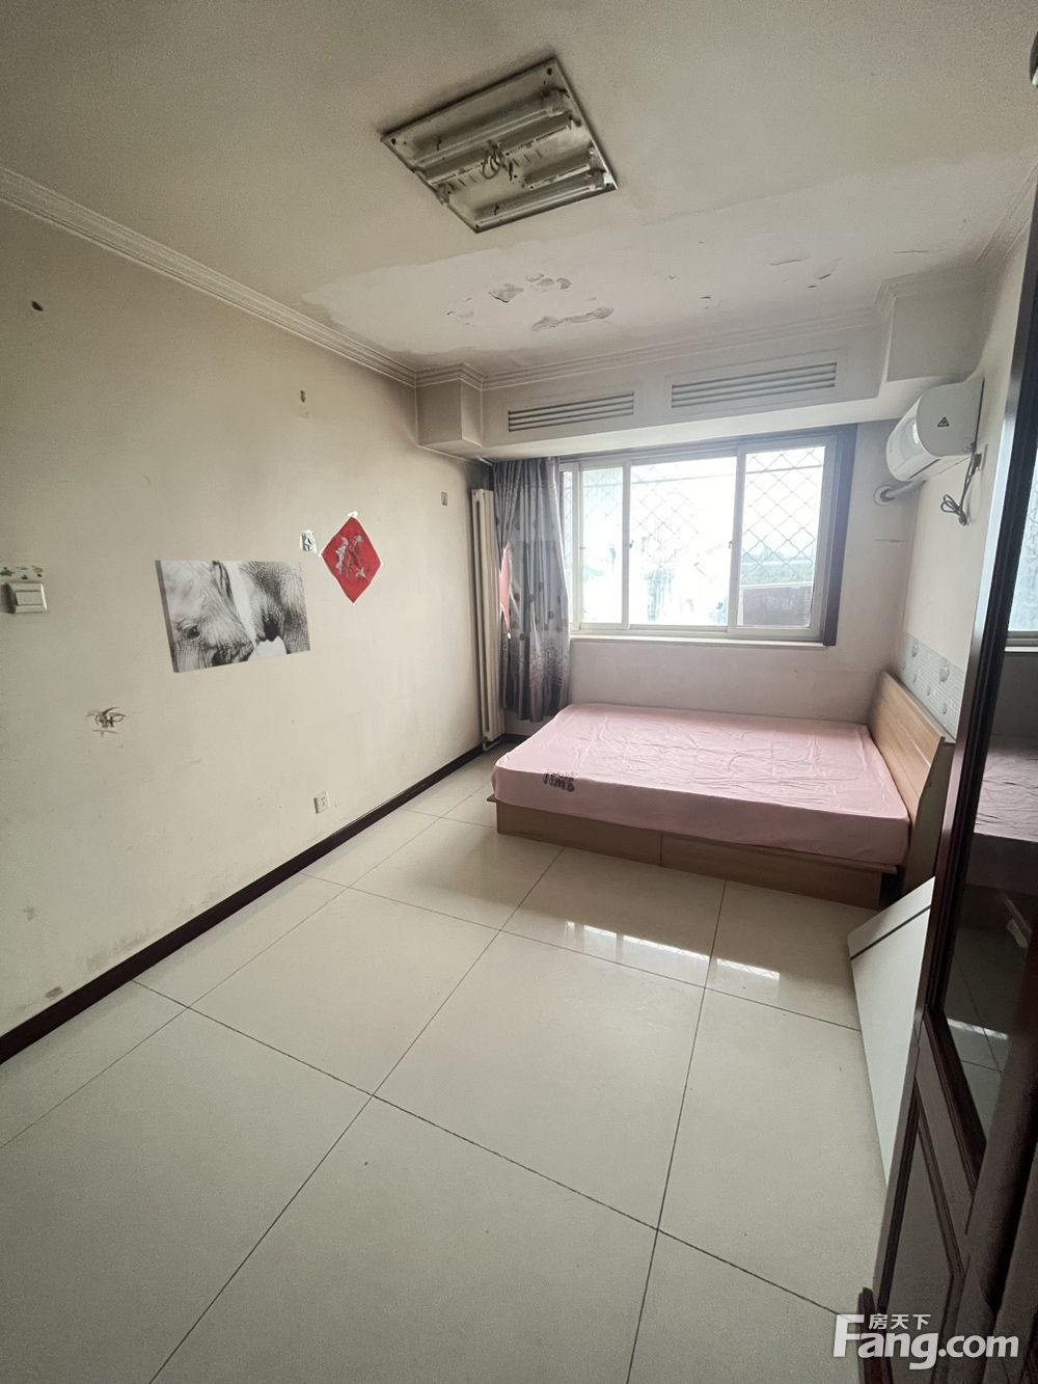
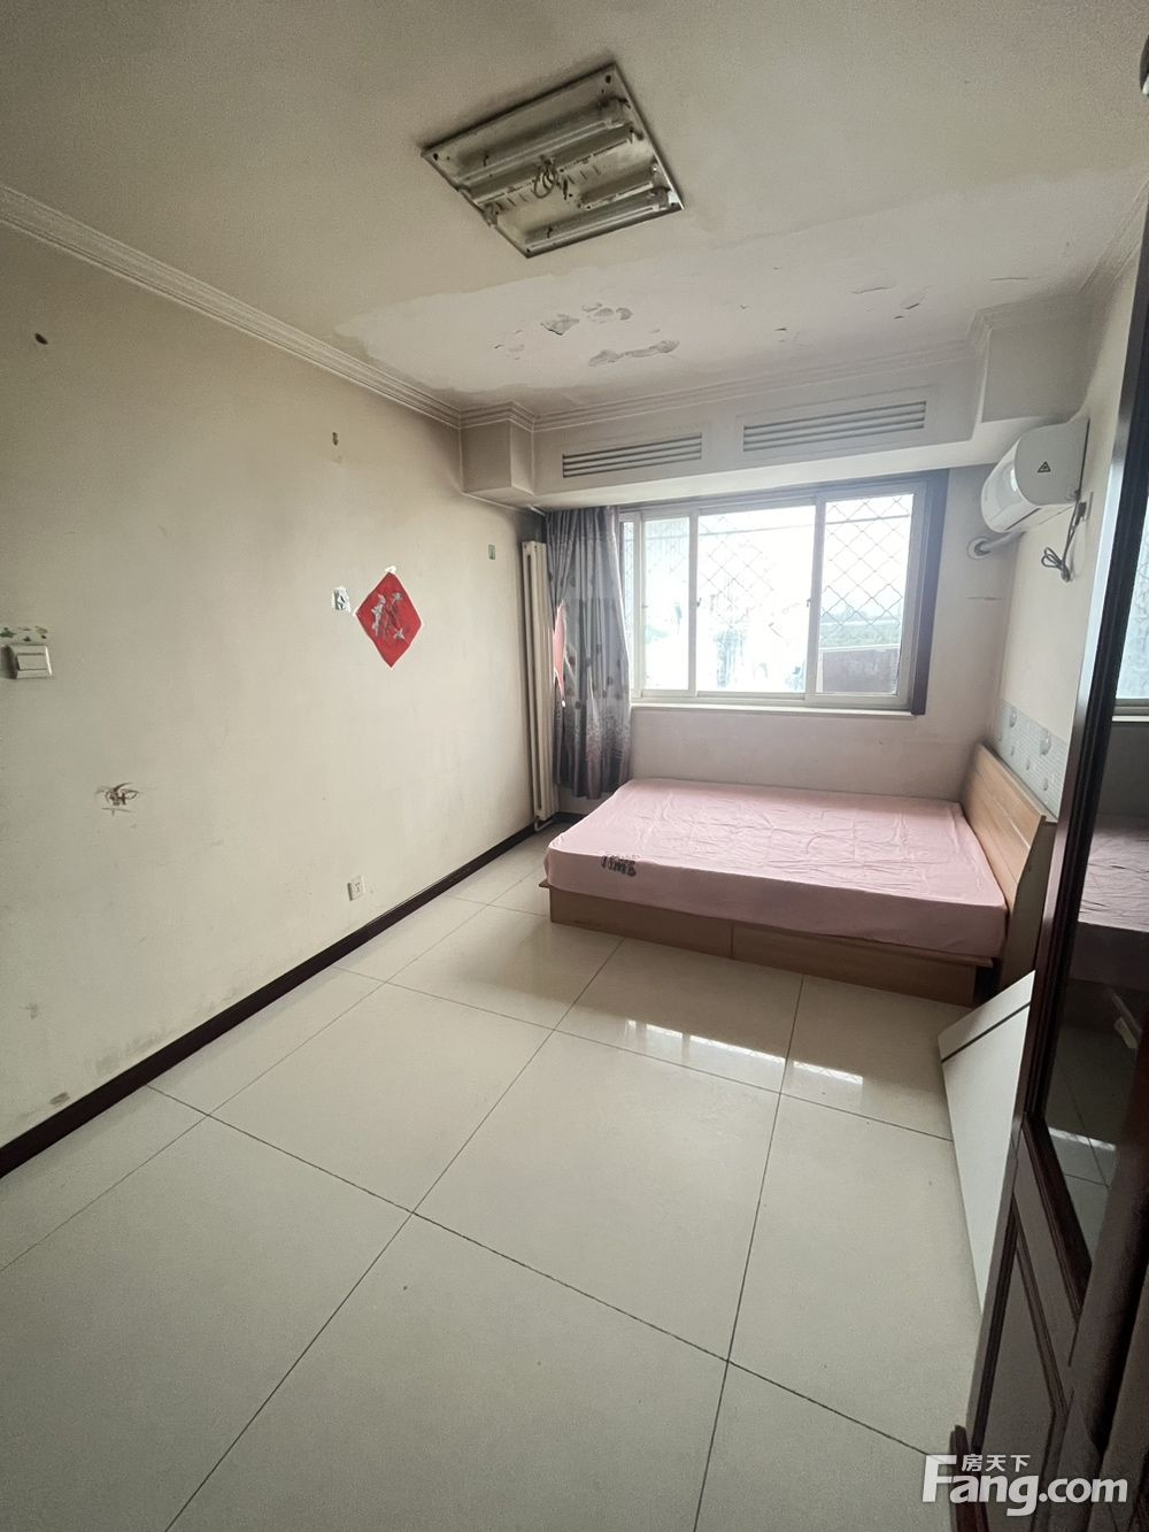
- wall art (243, 612)
